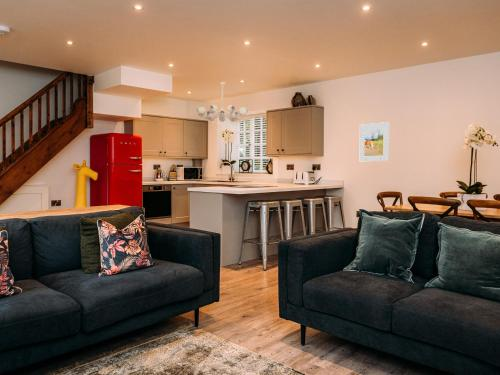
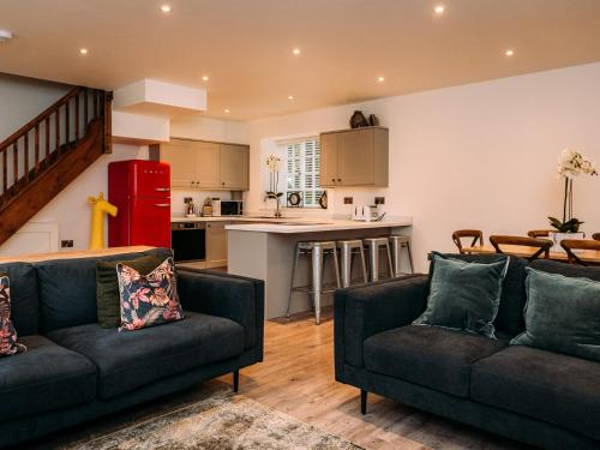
- chandelier (222, 101)
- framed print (373, 142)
